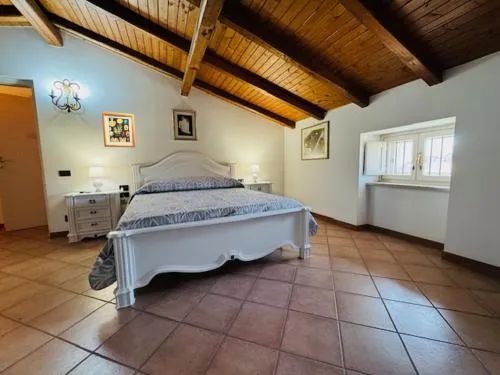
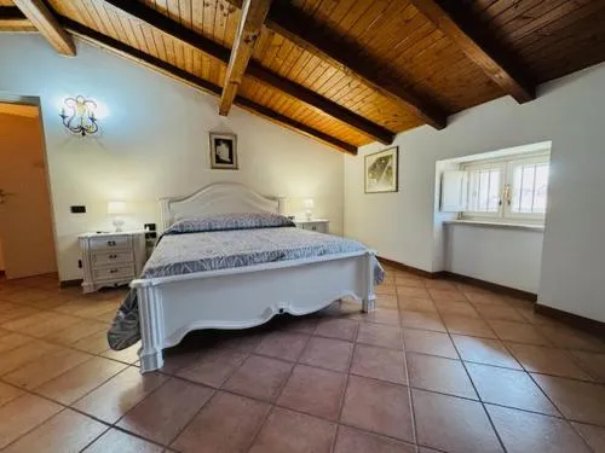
- wall art (119, 130)
